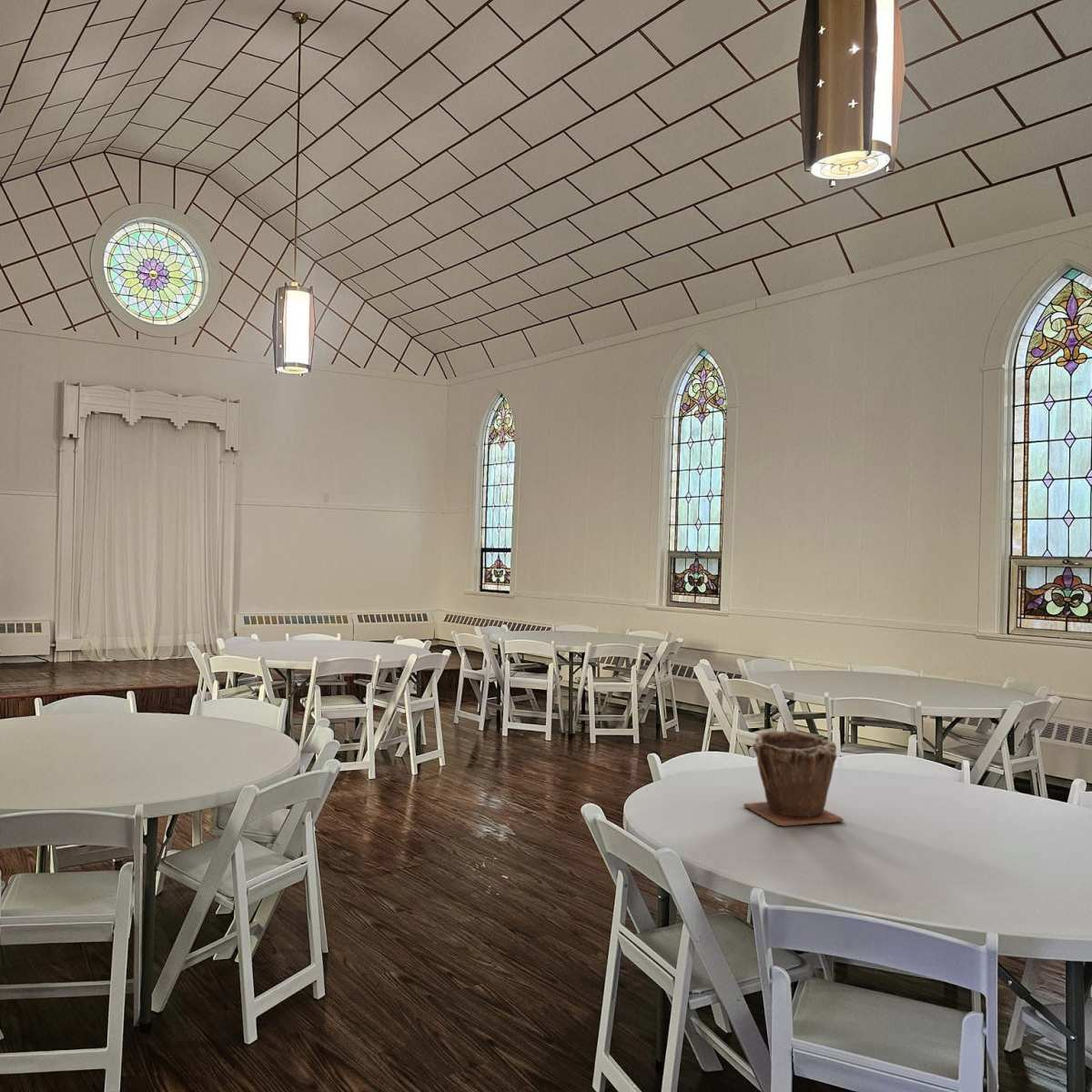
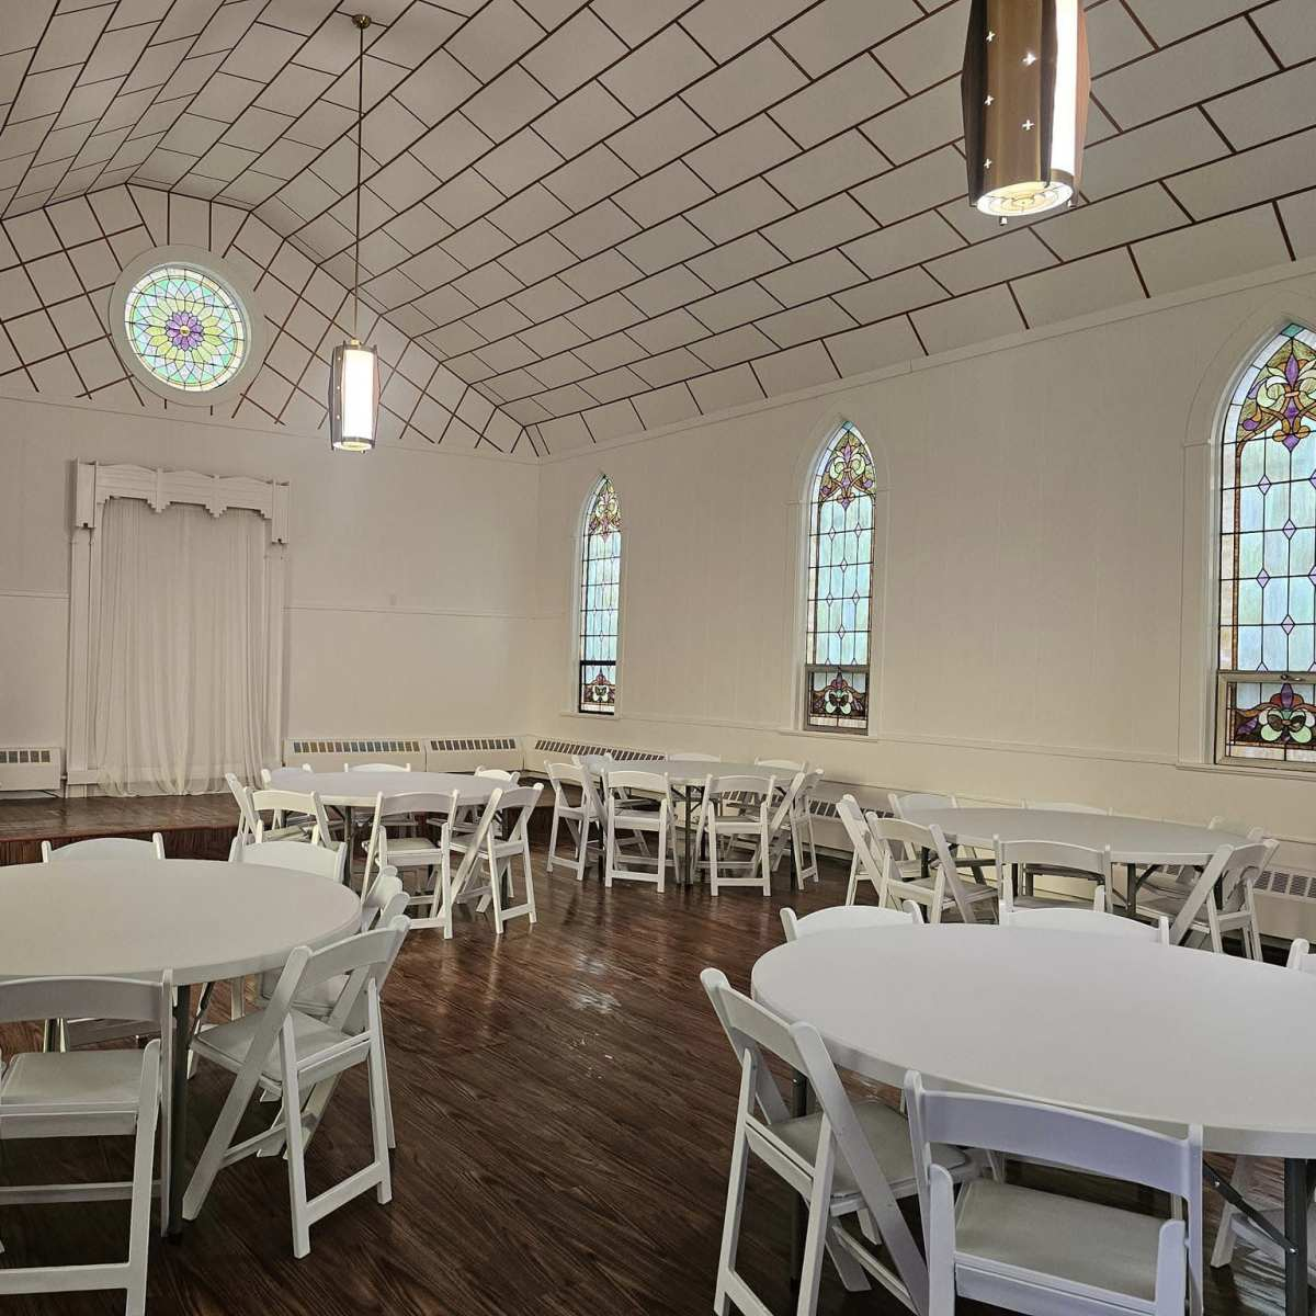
- plant pot (793, 774)
